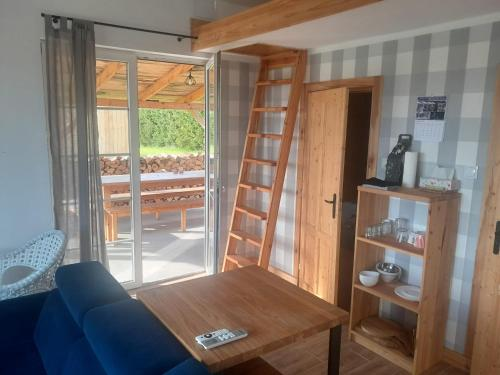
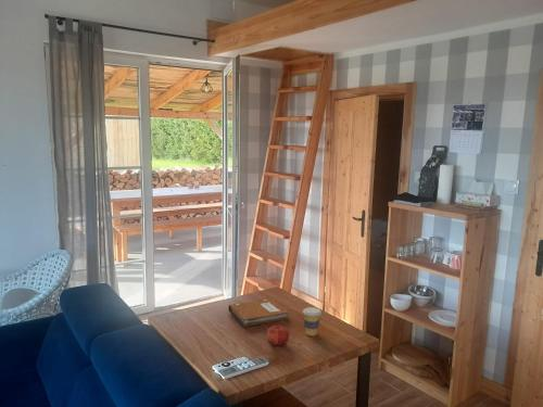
+ notebook (258, 310)
+ fruit (277, 334)
+ coffee cup (312, 321)
